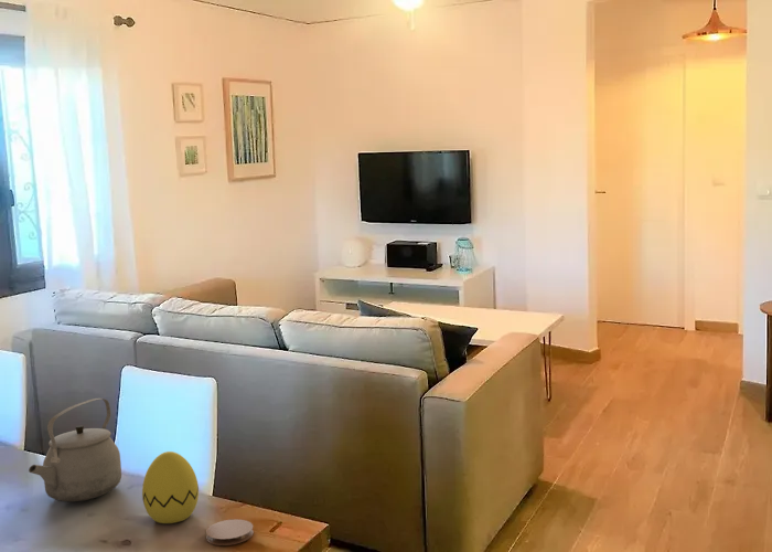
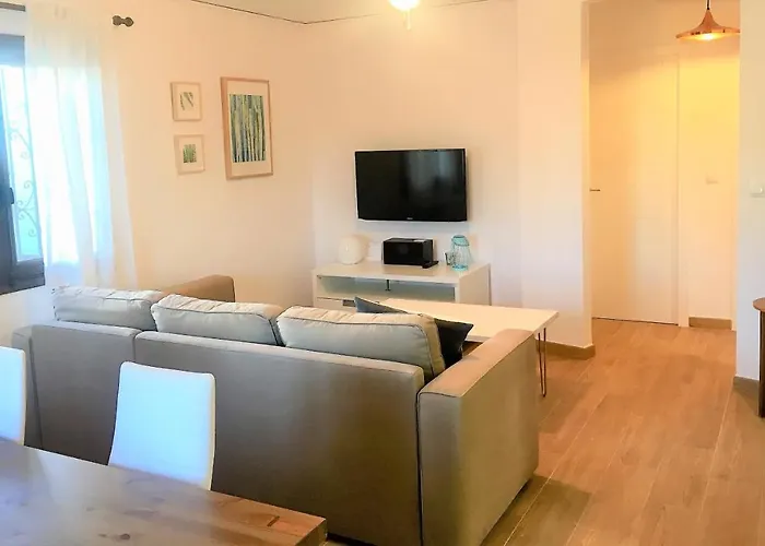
- tea kettle (72, 453)
- coaster (229, 531)
- decorative egg (170, 484)
